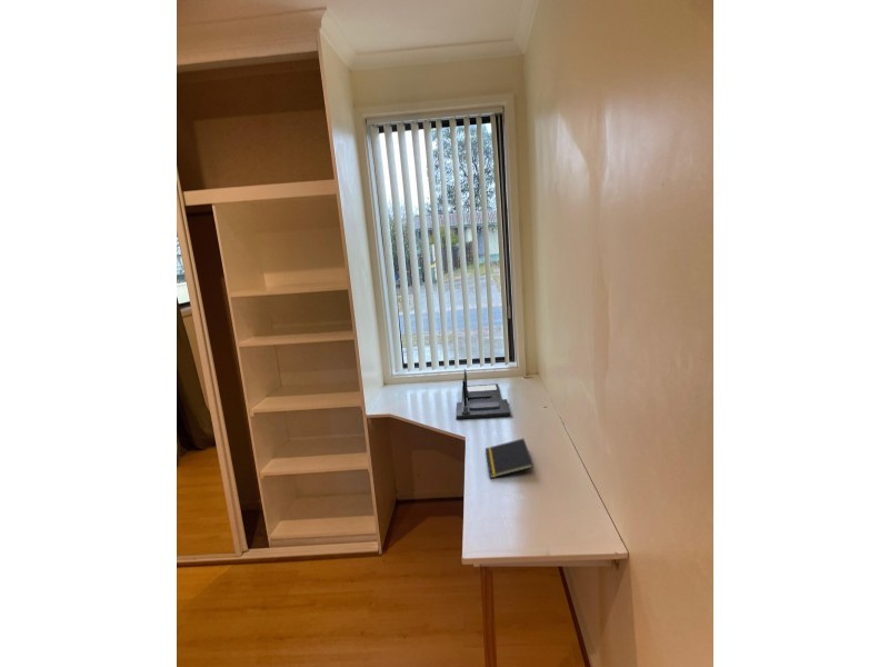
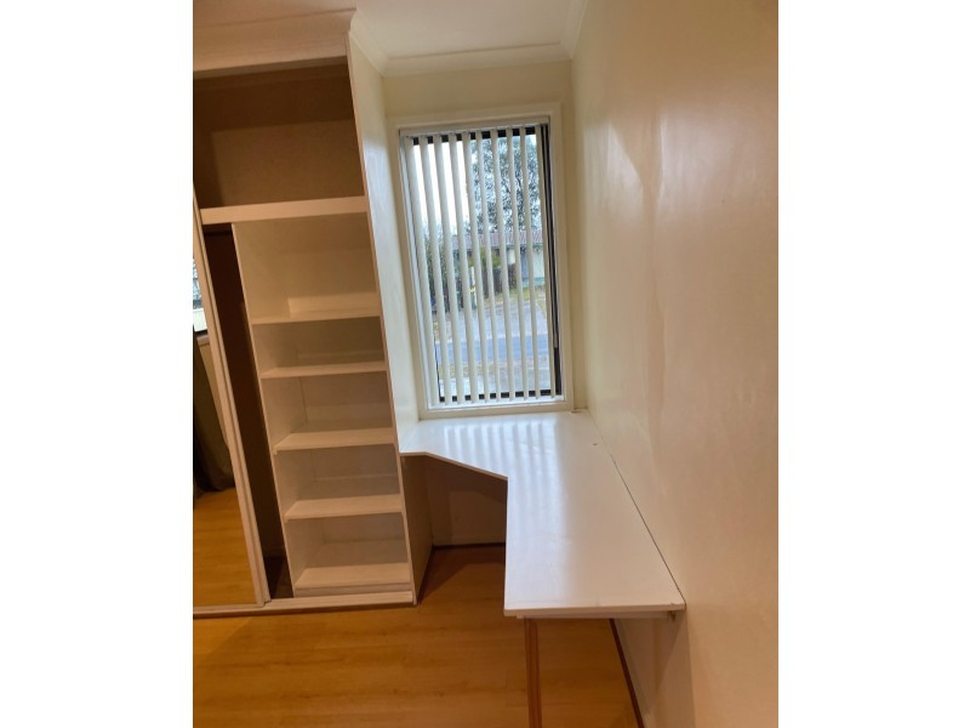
- notepad (508, 457)
- desk organizer (480, 385)
